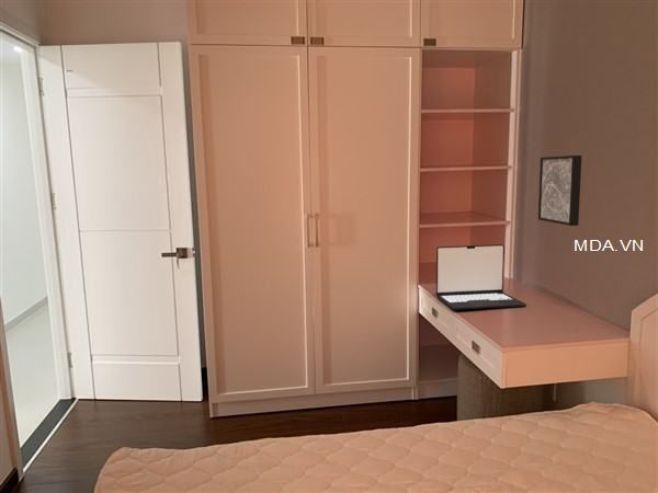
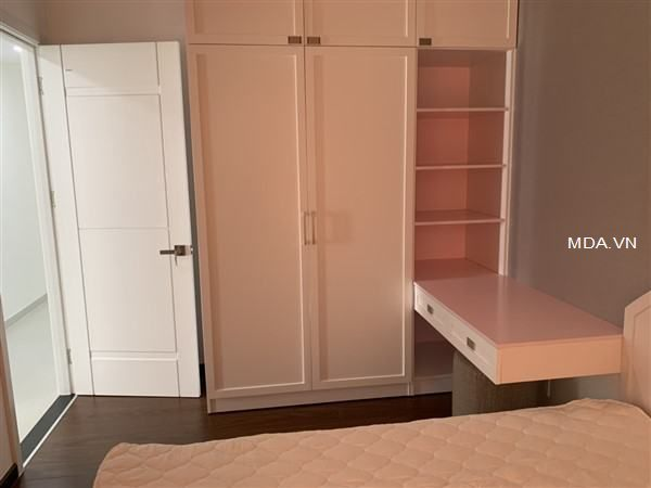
- wall art (558, 190)
- laptop (480, 275)
